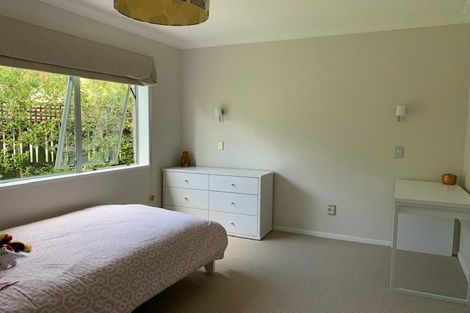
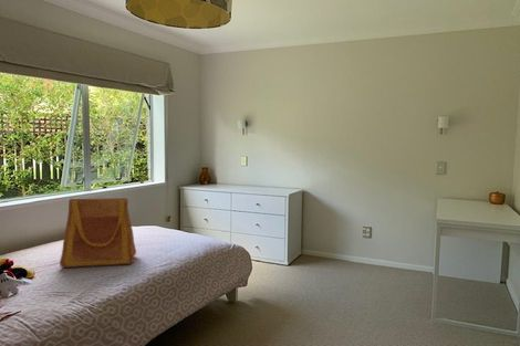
+ tote bag (100, 230)
